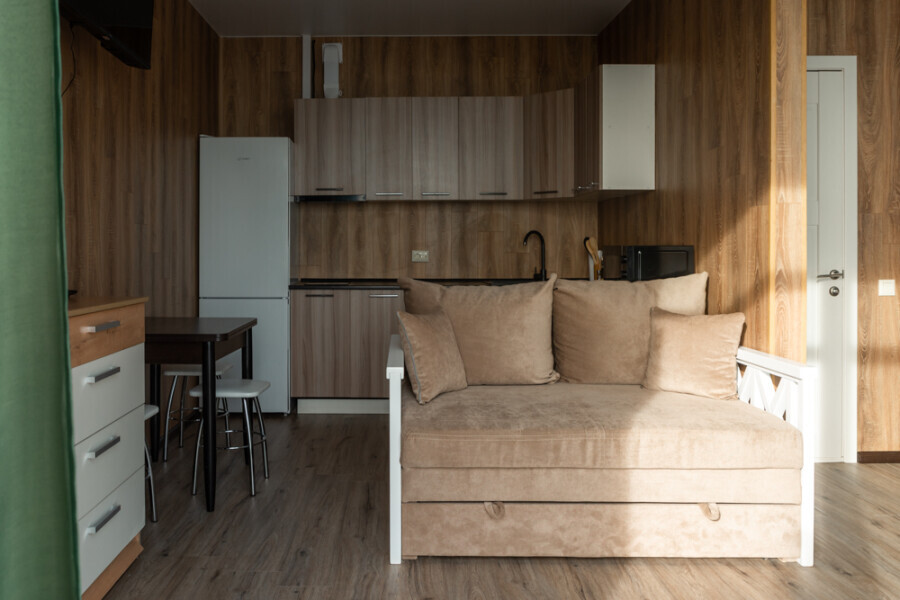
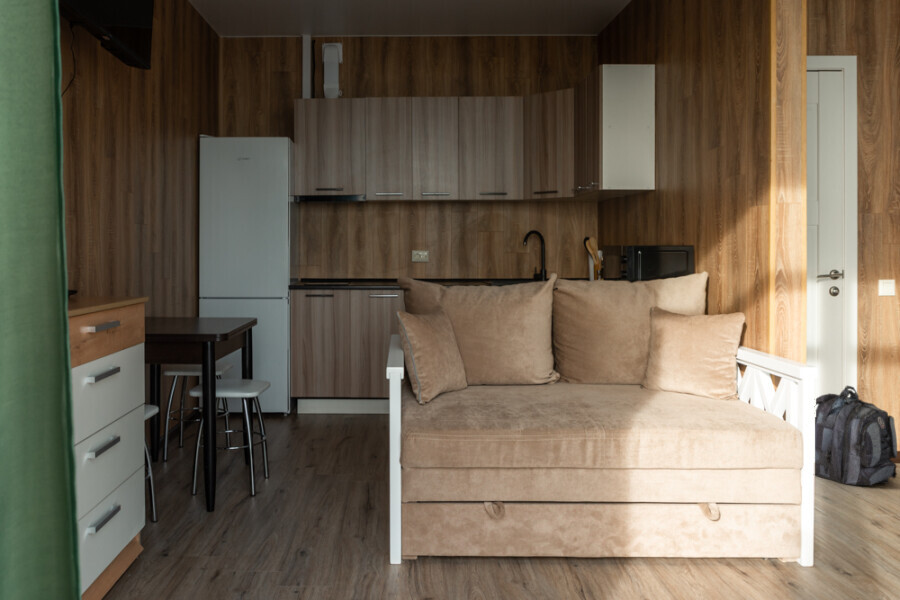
+ backpack (848, 430)
